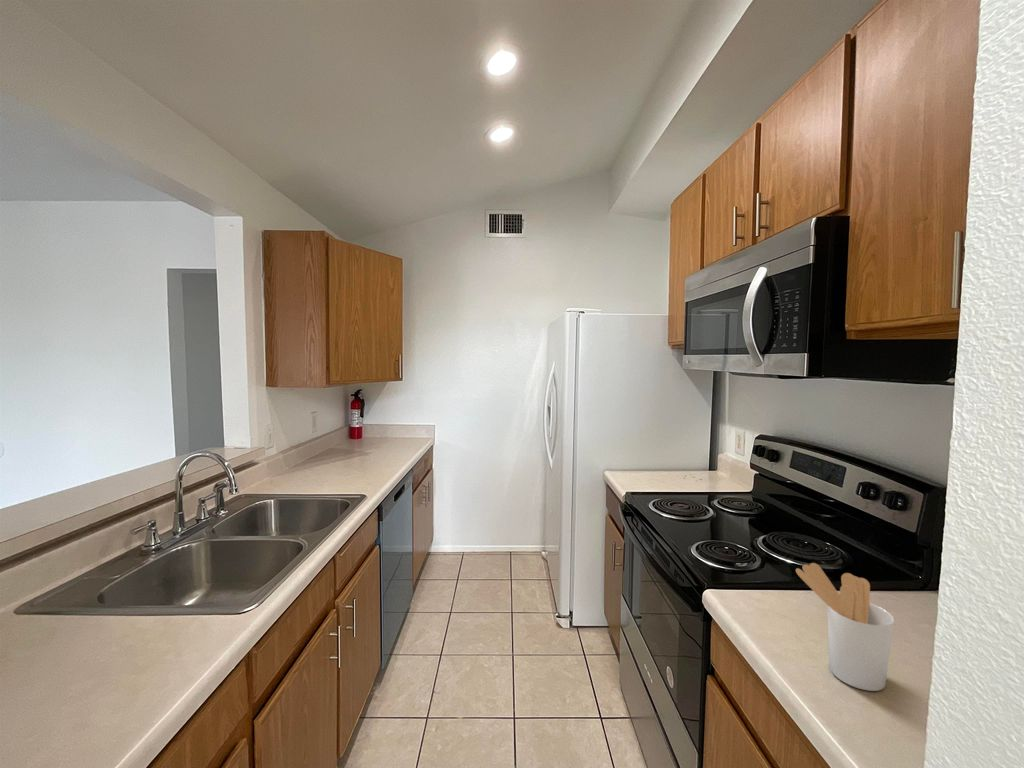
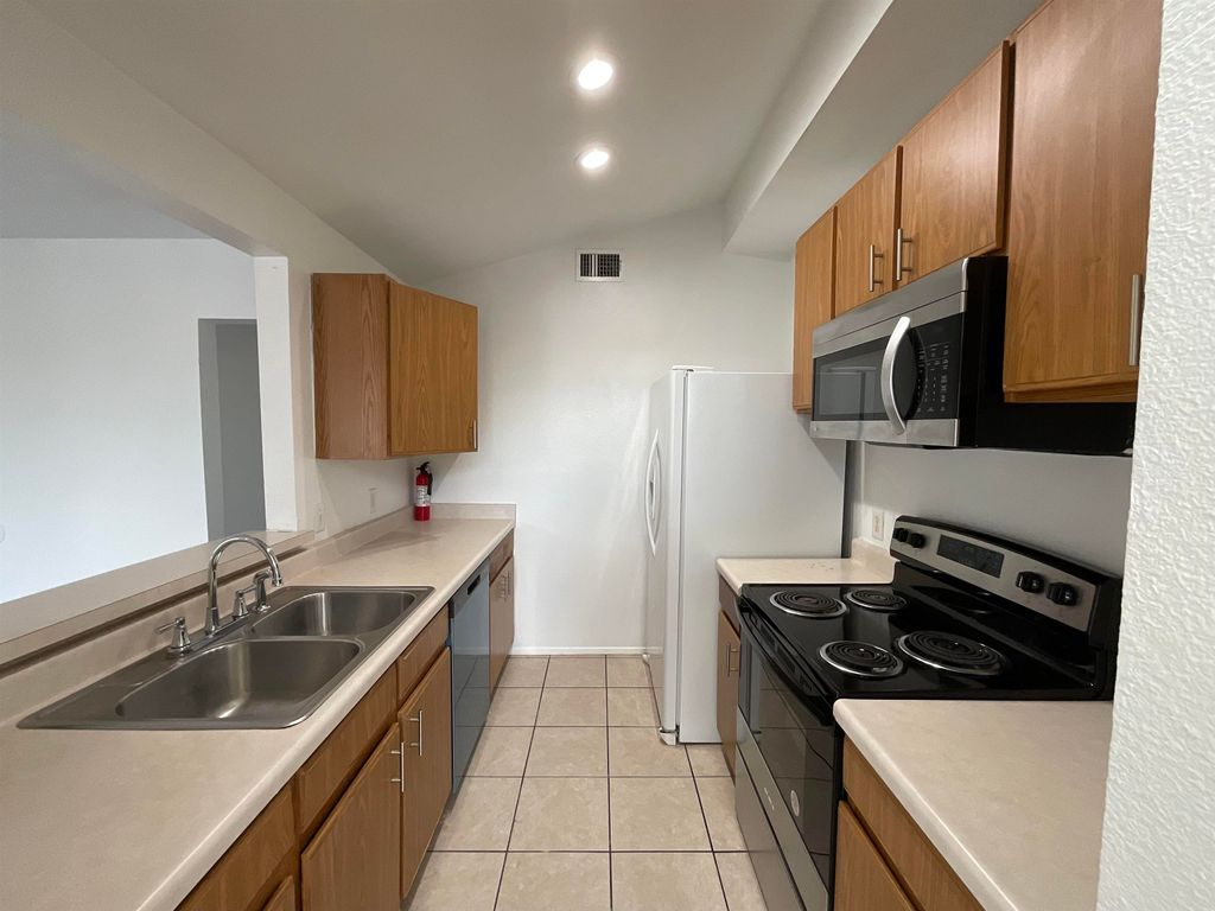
- utensil holder (841, 621)
